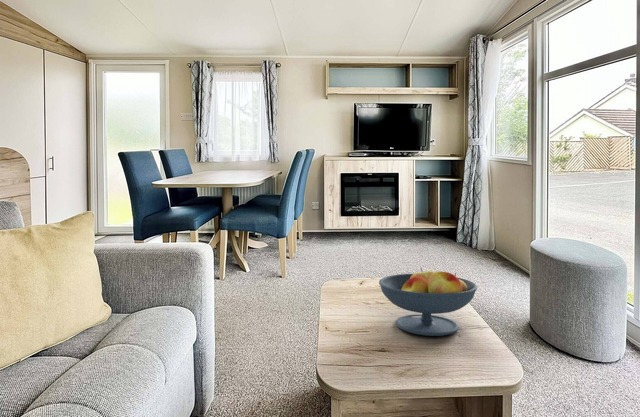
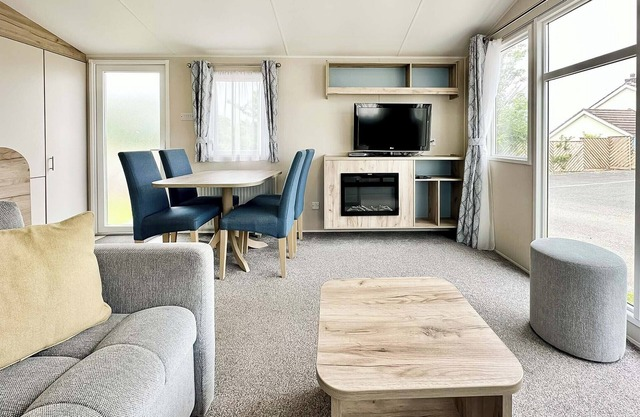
- fruit bowl (426, 296)
